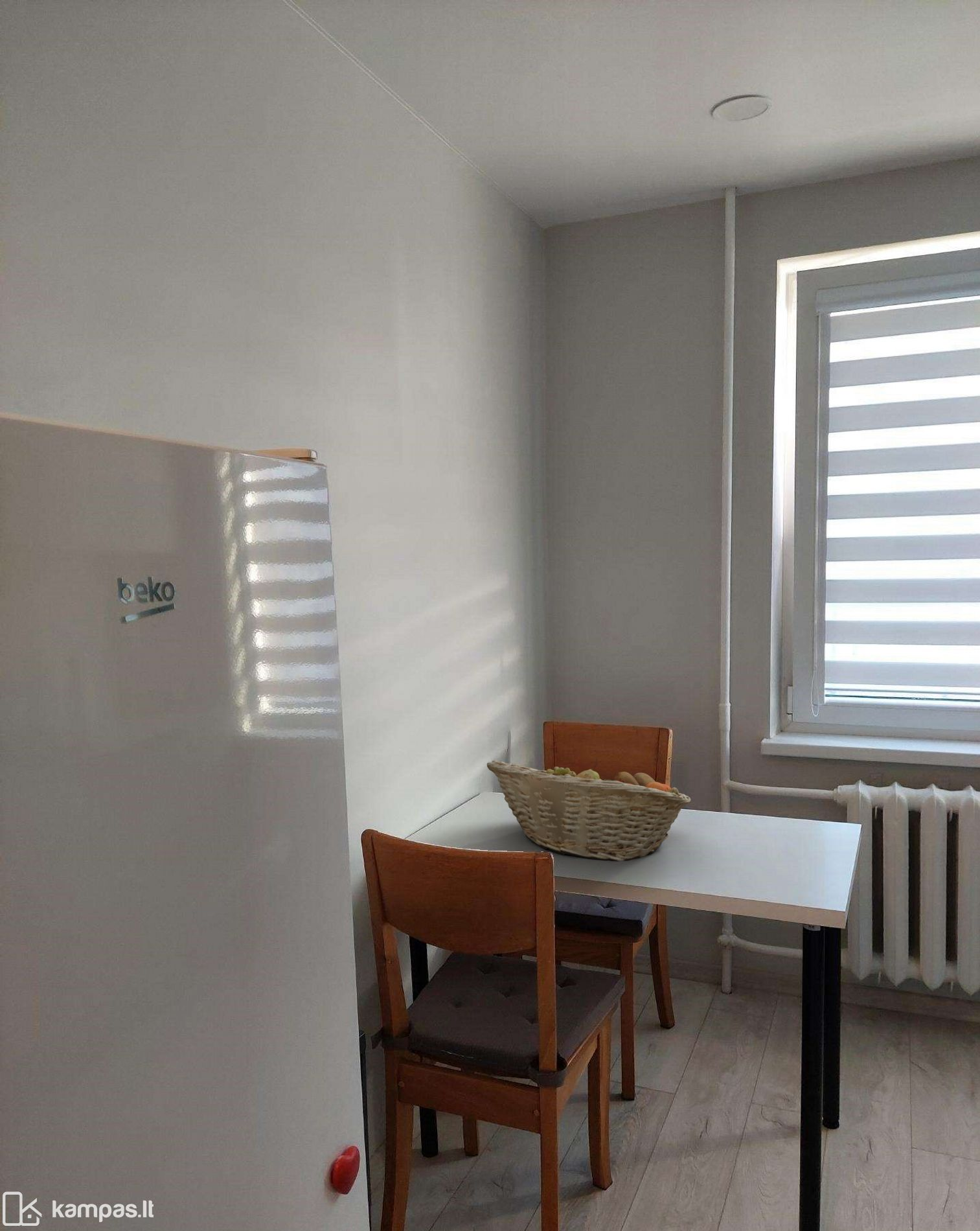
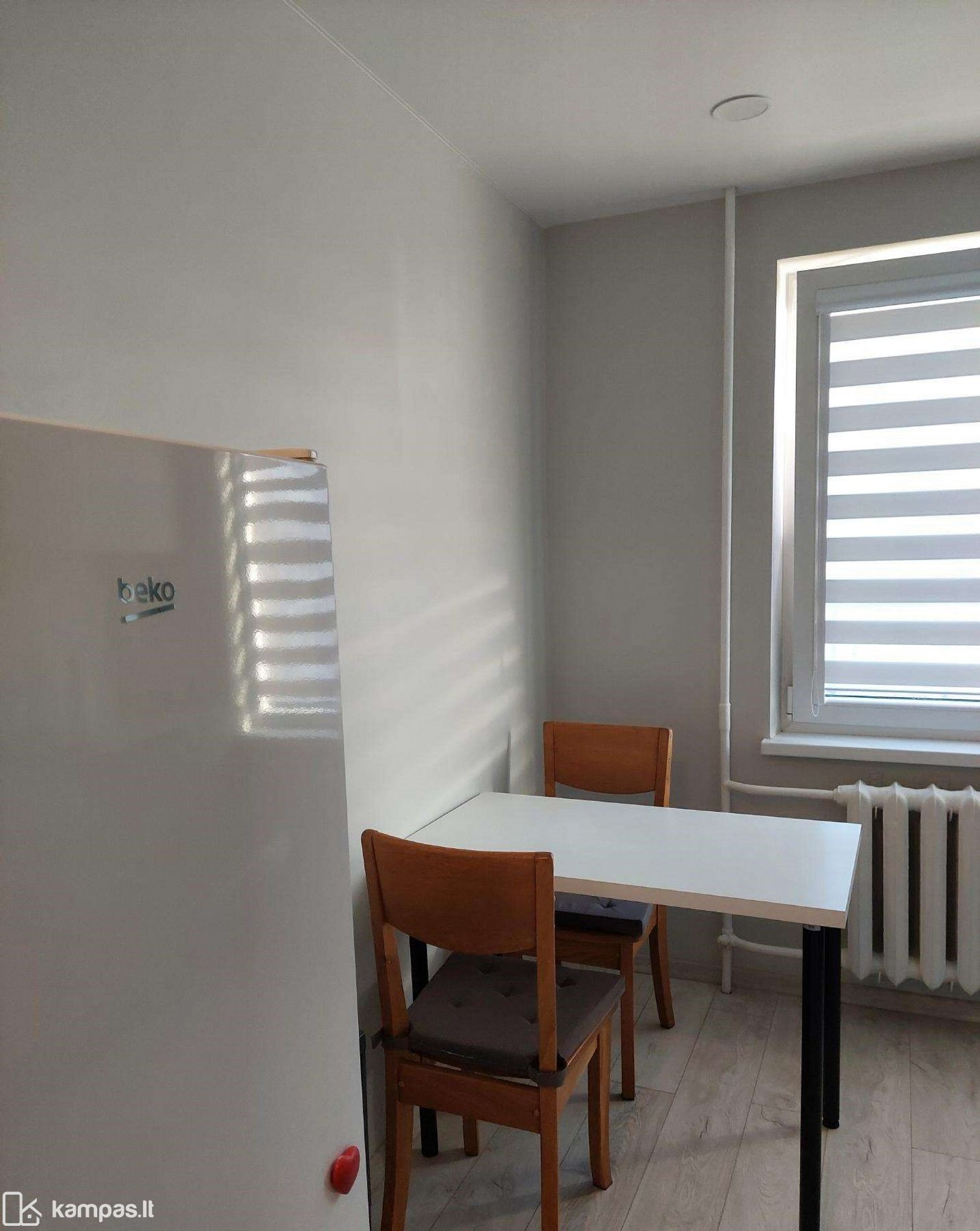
- fruit basket (586, 797)
